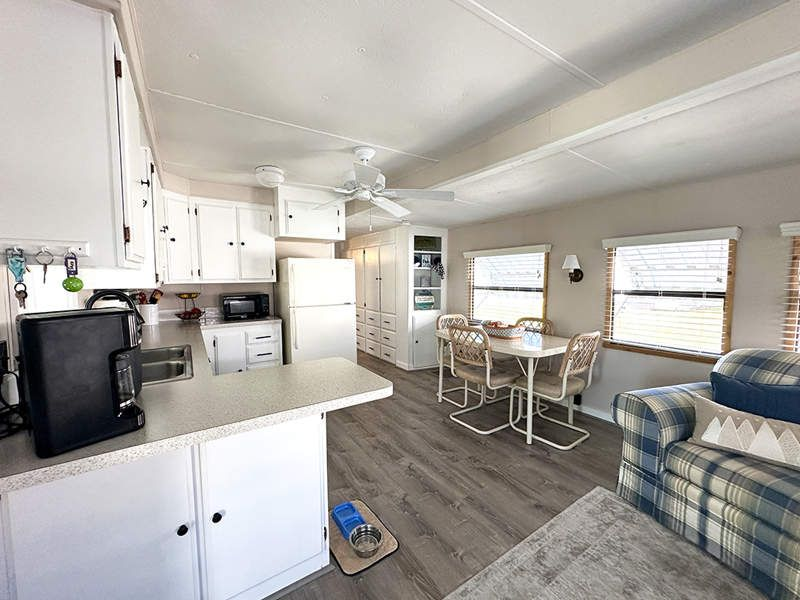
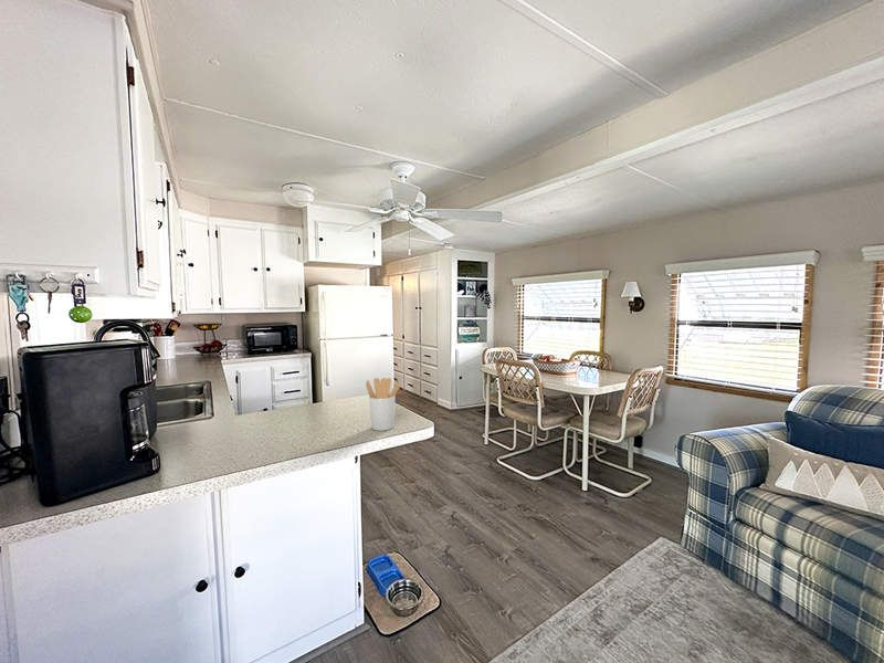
+ utensil holder (382, 401)
